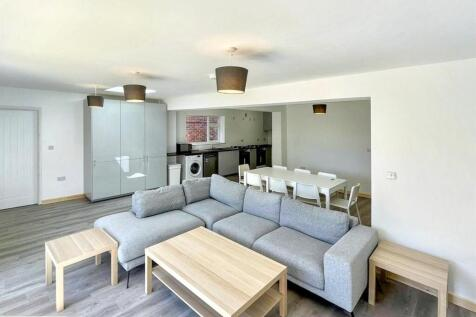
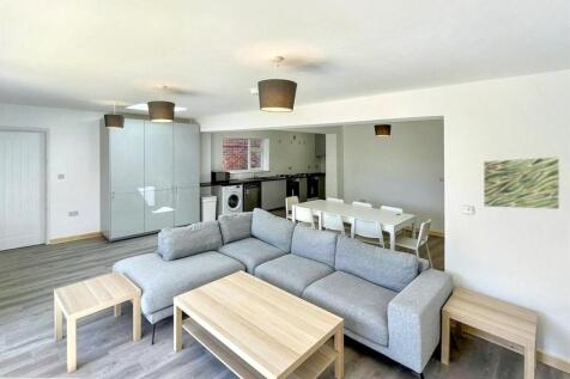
+ wall art (519, 183)
